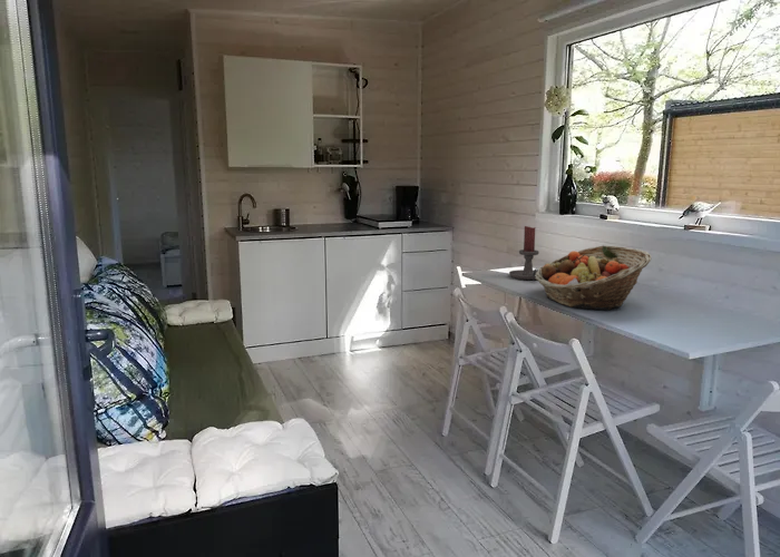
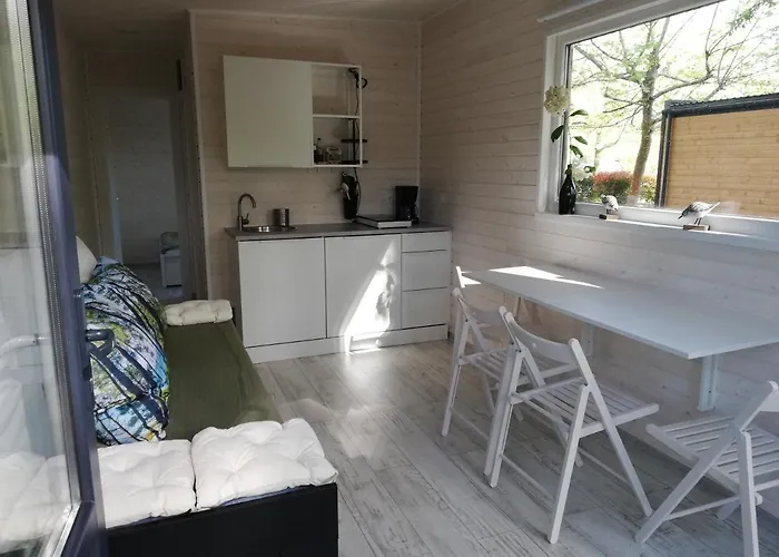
- fruit basket (589, 274)
- candle holder (530, 252)
